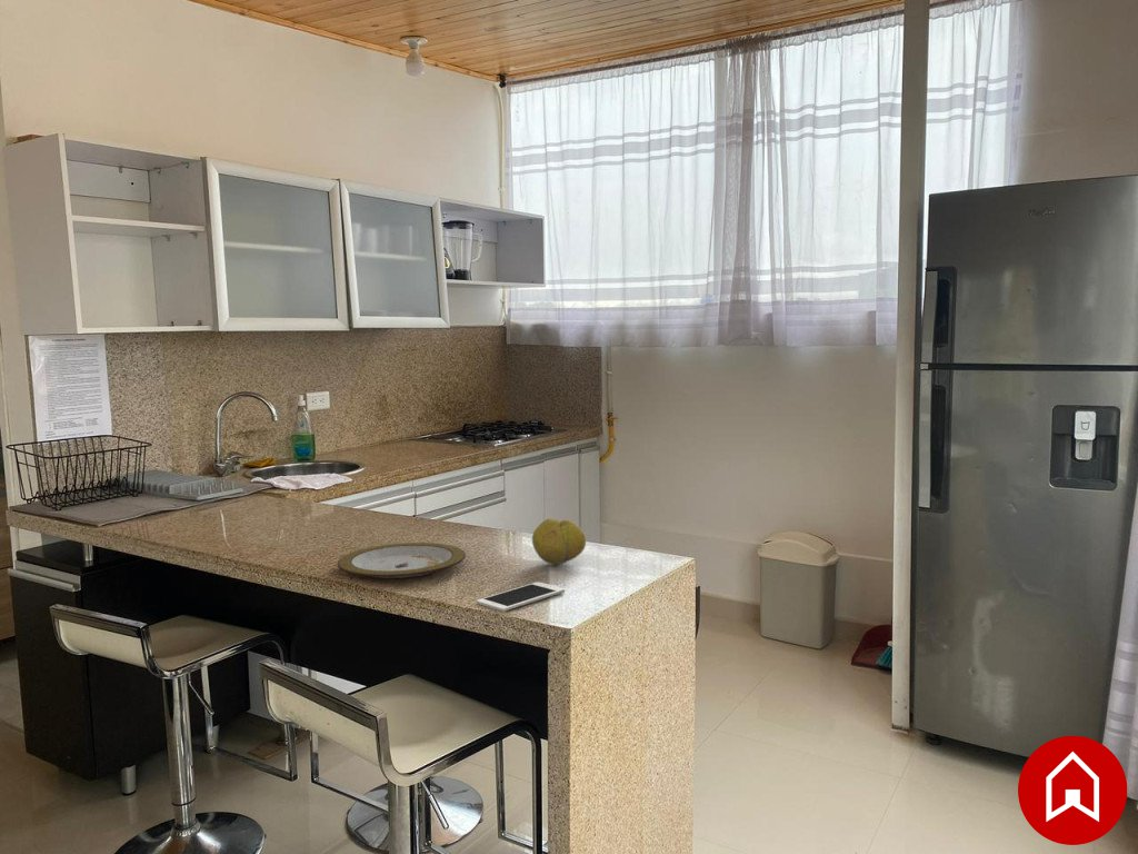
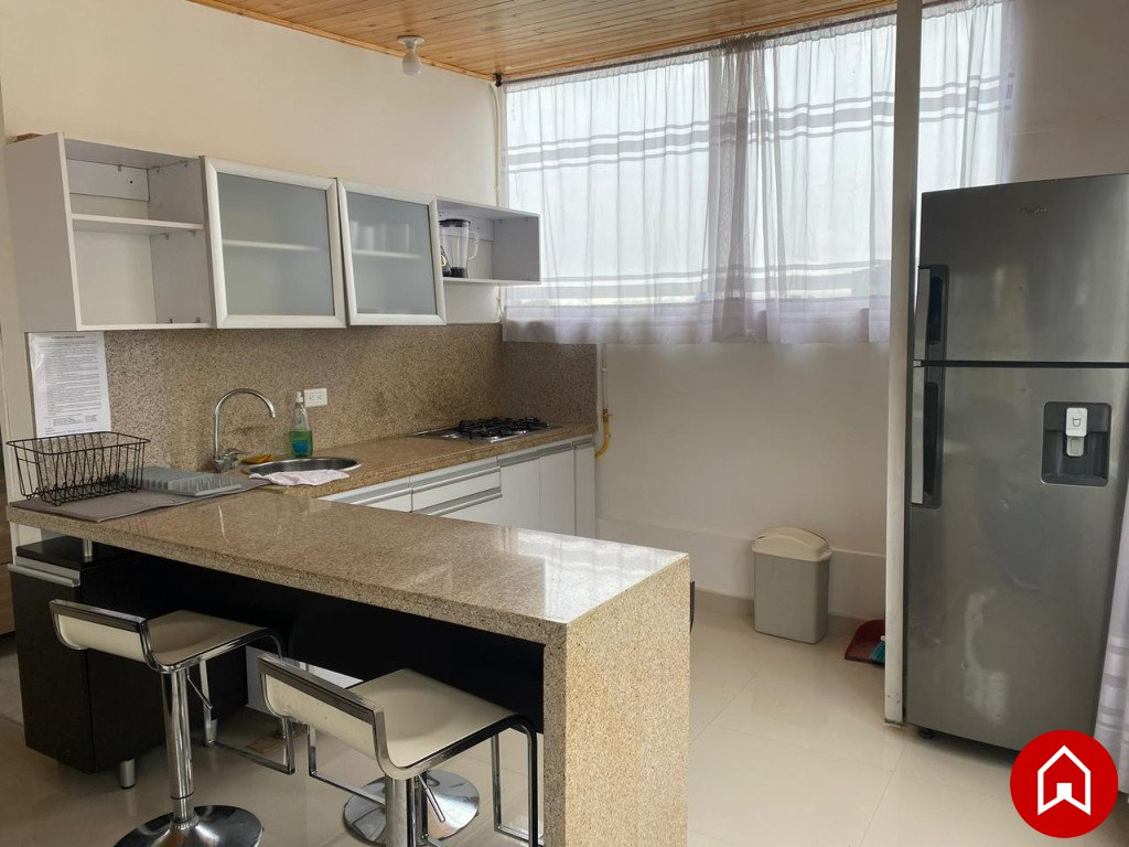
- plate (402, 562)
- fruit (557, 542)
- cell phone (521, 595)
